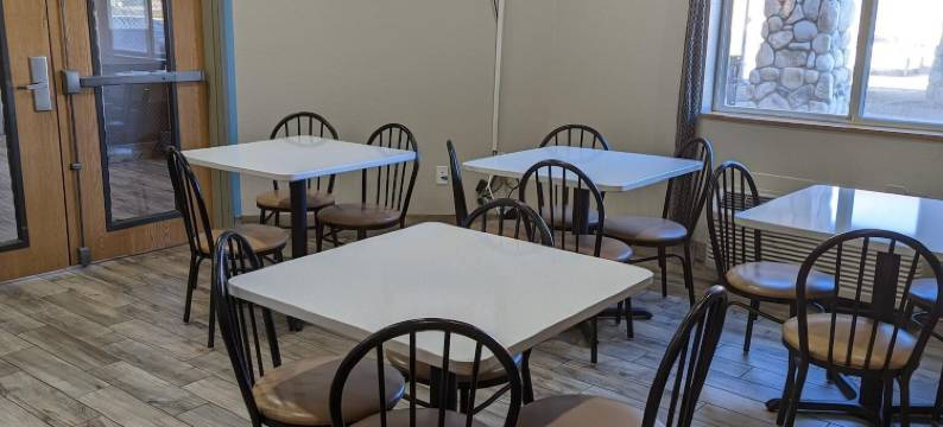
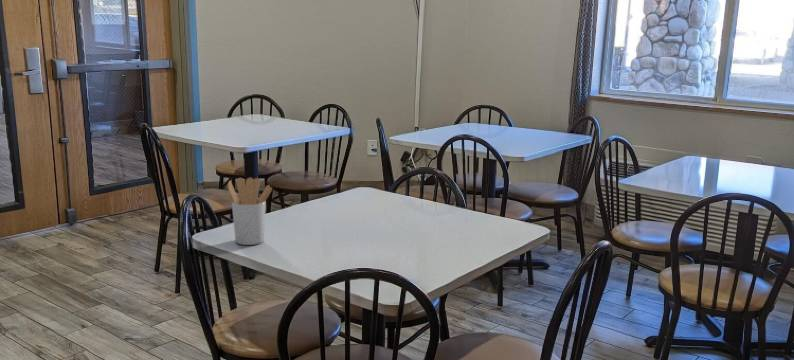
+ utensil holder (248, 209)
